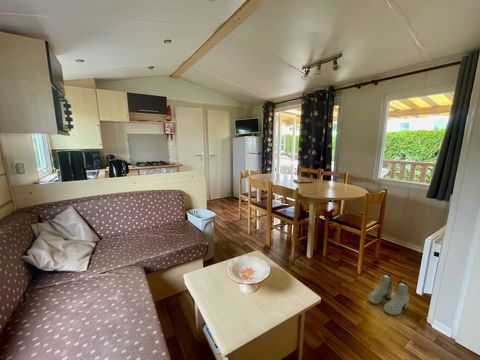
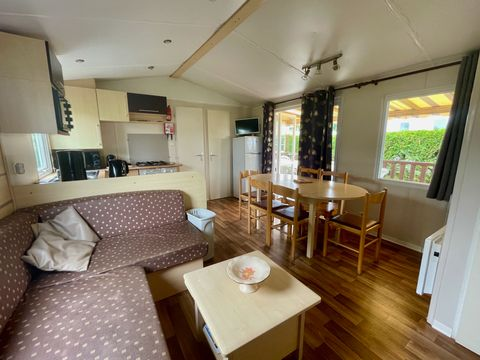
- boots (389, 292)
